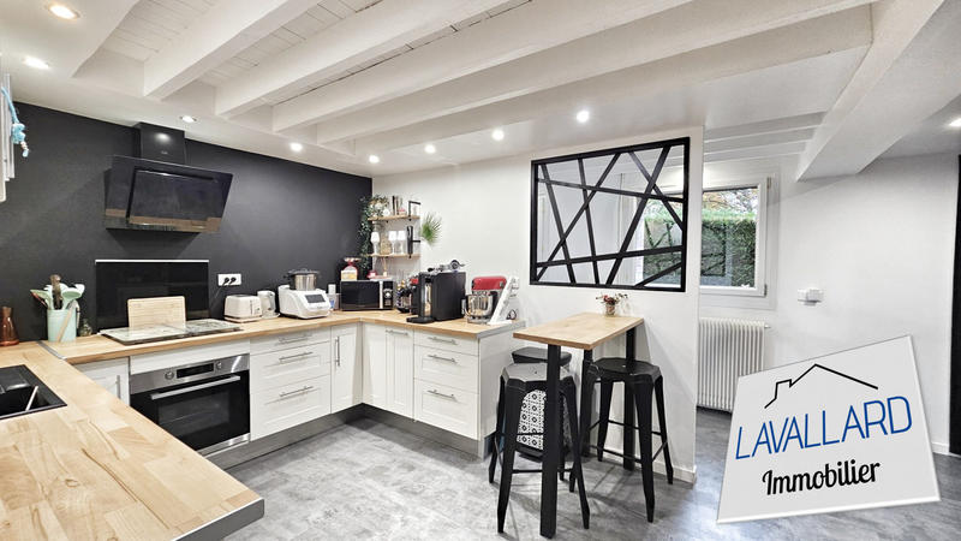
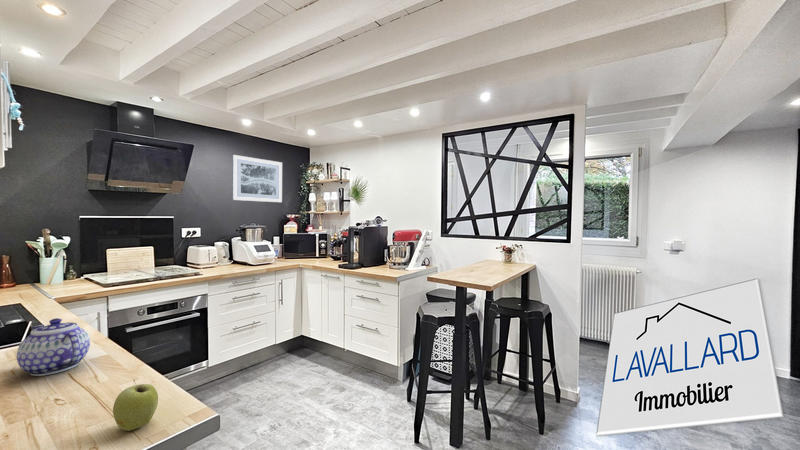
+ wall art (258, 180)
+ teapot (55, 343)
+ apple (136, 403)
